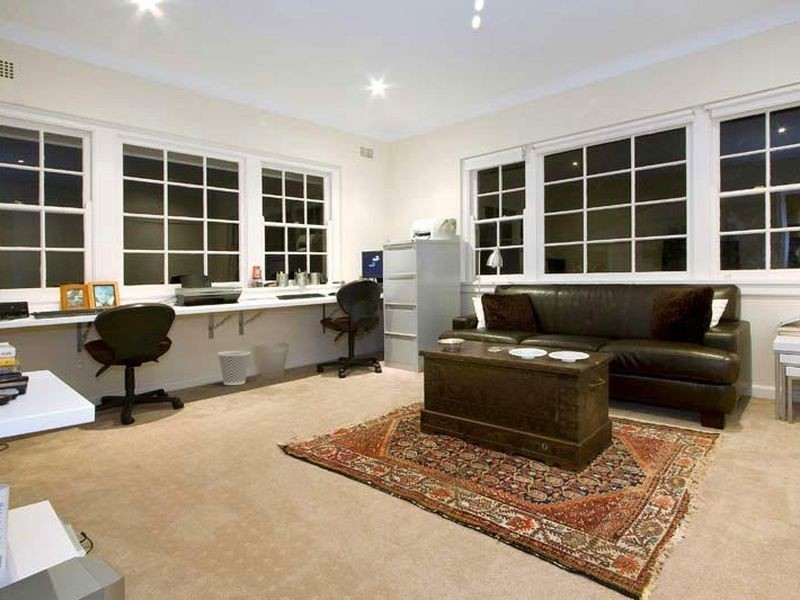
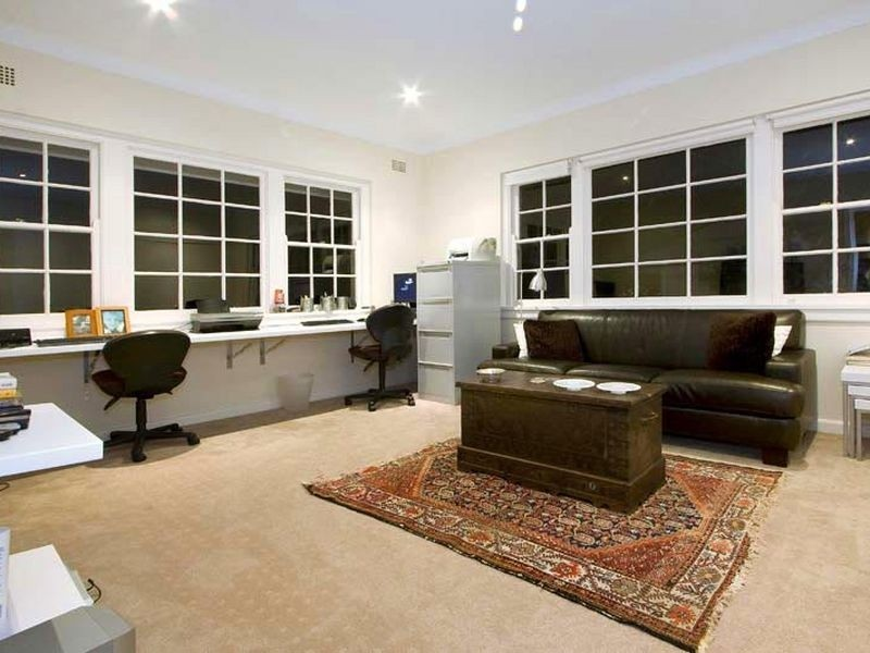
- wastebasket (234, 367)
